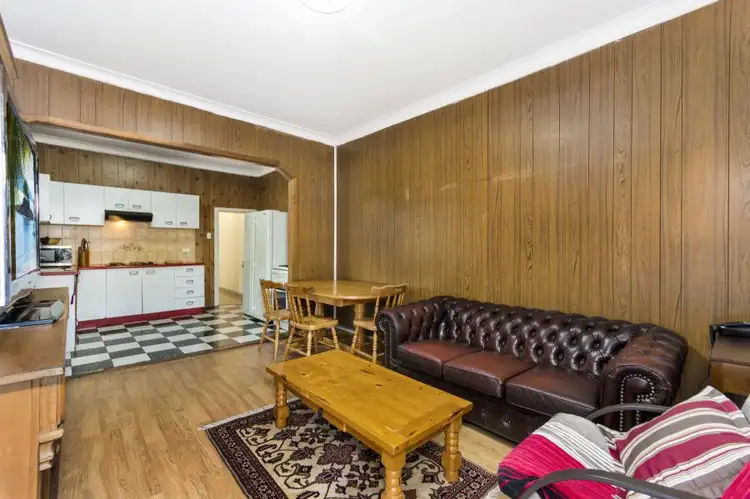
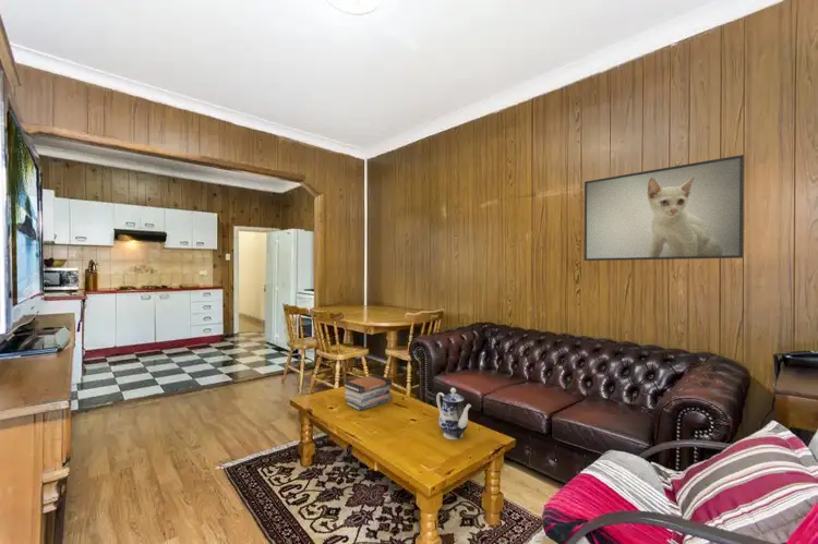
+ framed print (653, 215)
+ teapot (453, 411)
+ book stack (368, 391)
